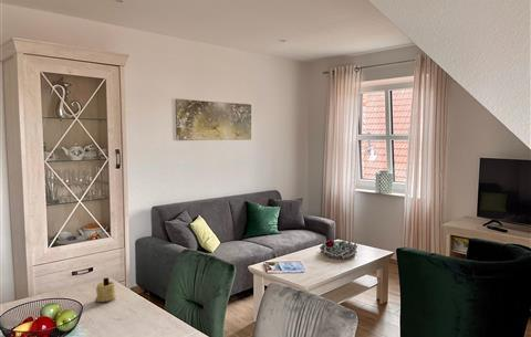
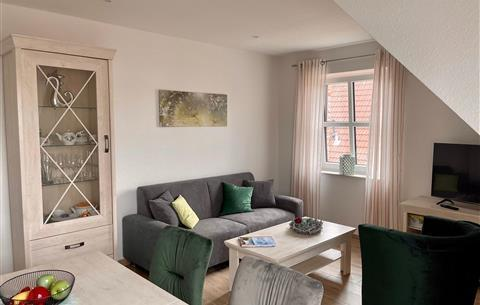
- candle (105, 288)
